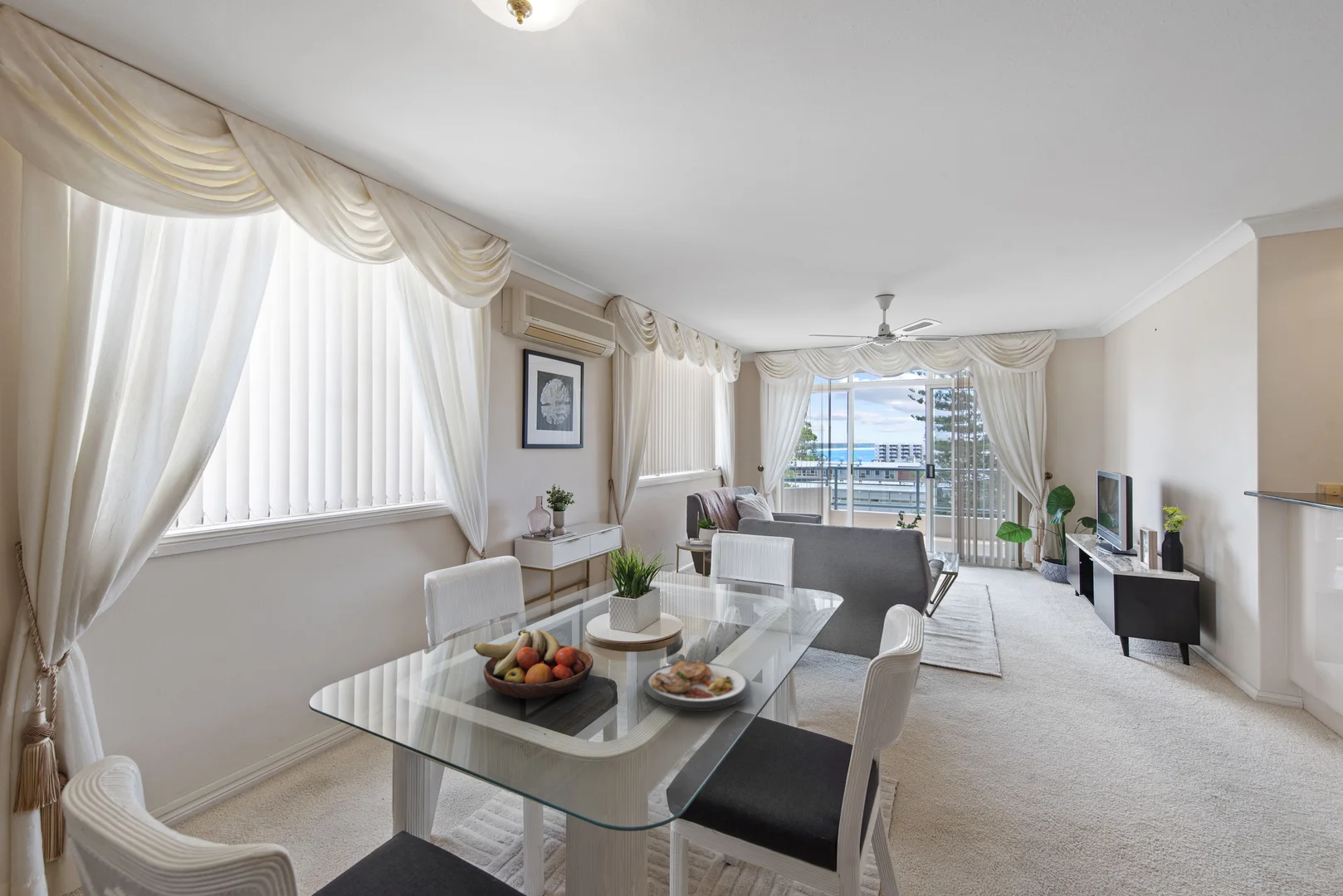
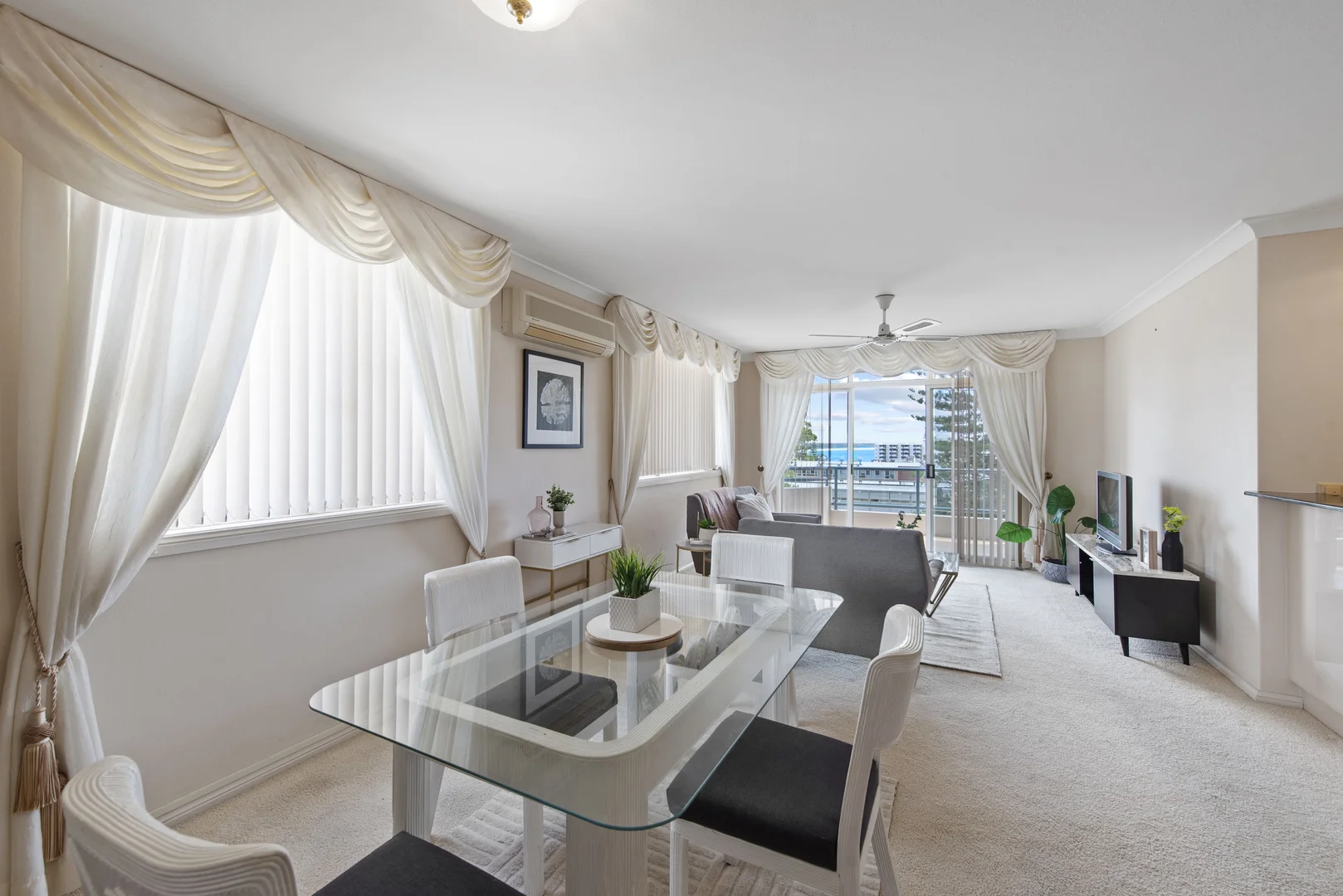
- fruit bowl (538, 658)
- plate (696, 680)
